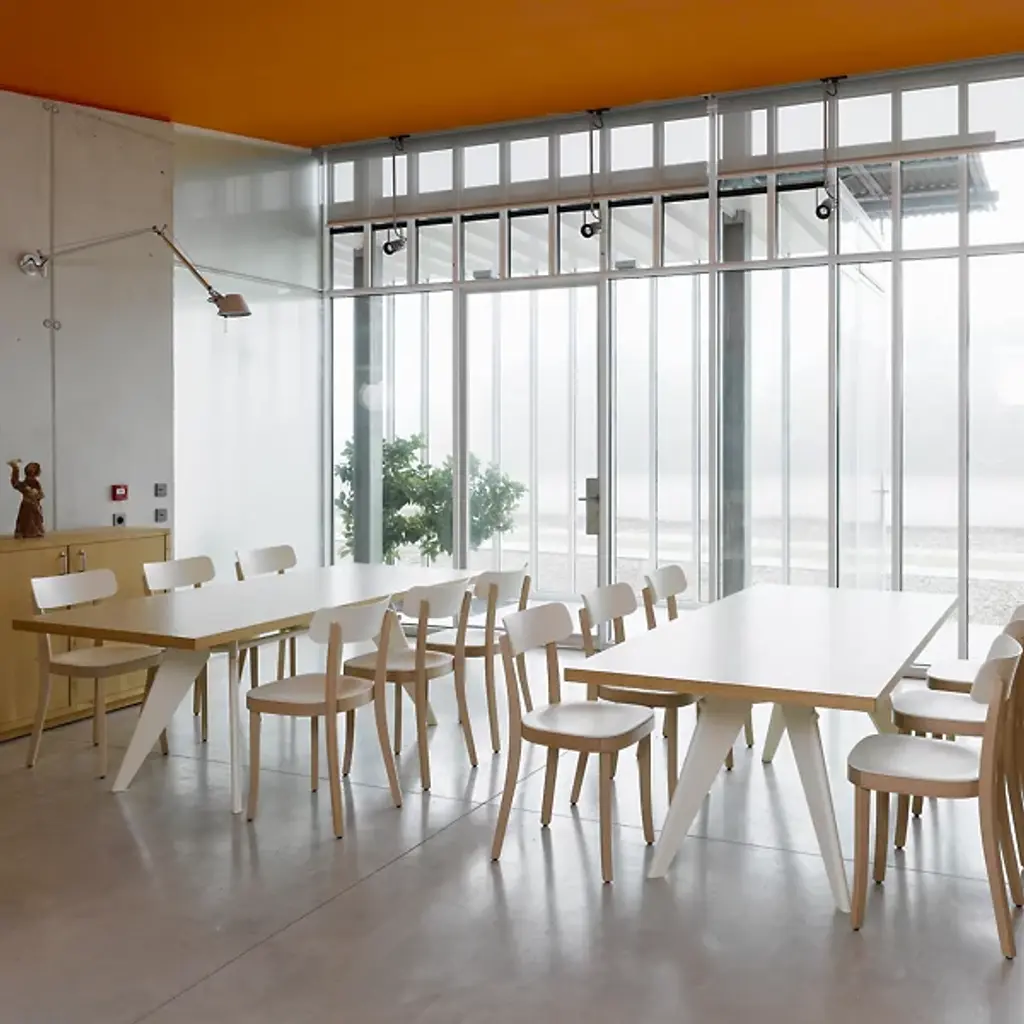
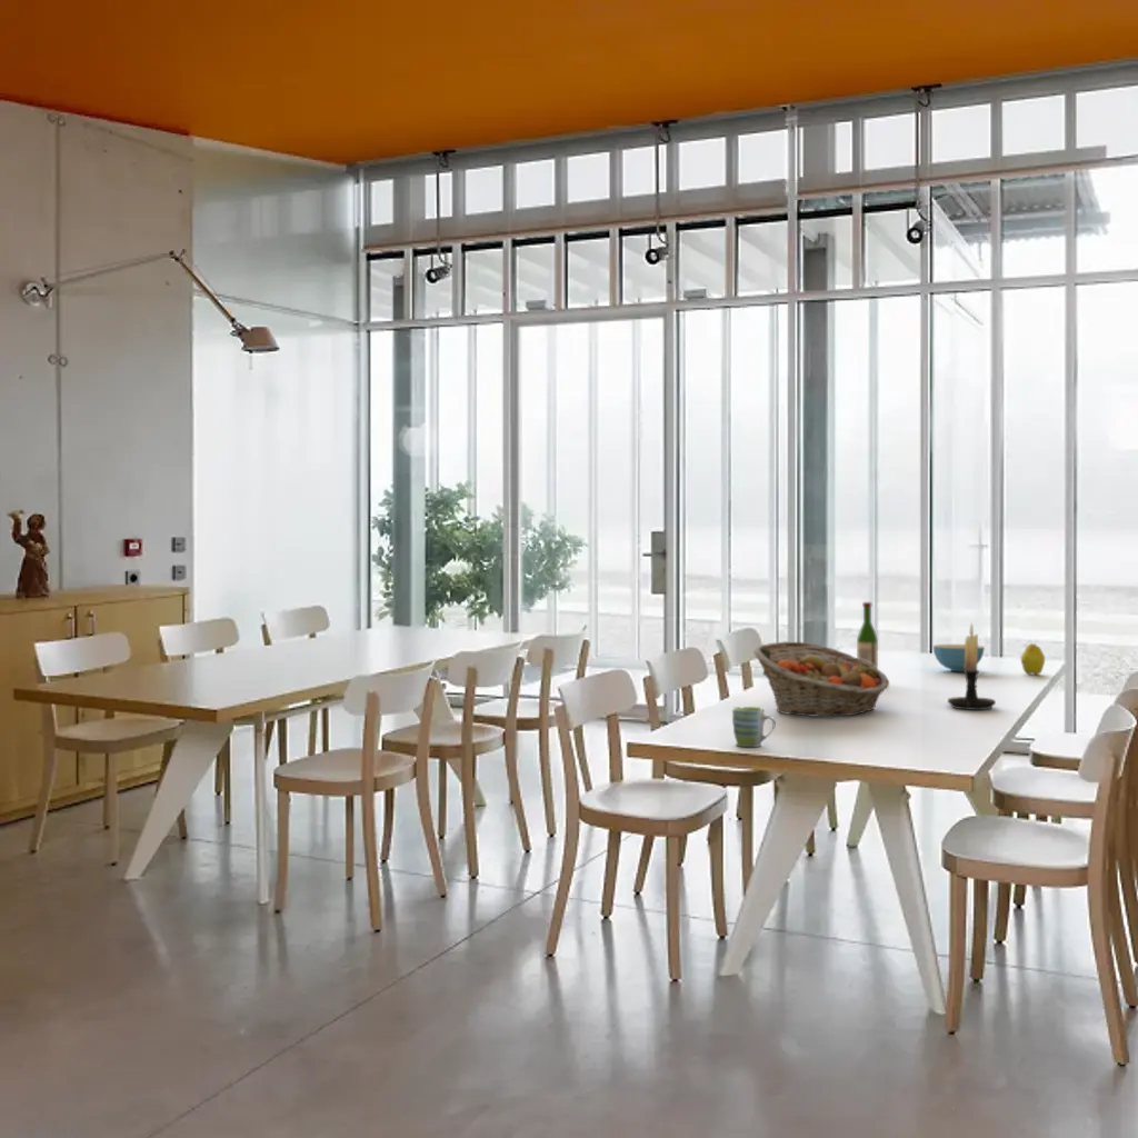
+ candle holder (970, 665)
+ fruit basket (820, 677)
+ fruit (1032, 658)
+ mug (753, 727)
+ cereal bowl (958, 658)
+ wine bottle (867, 642)
